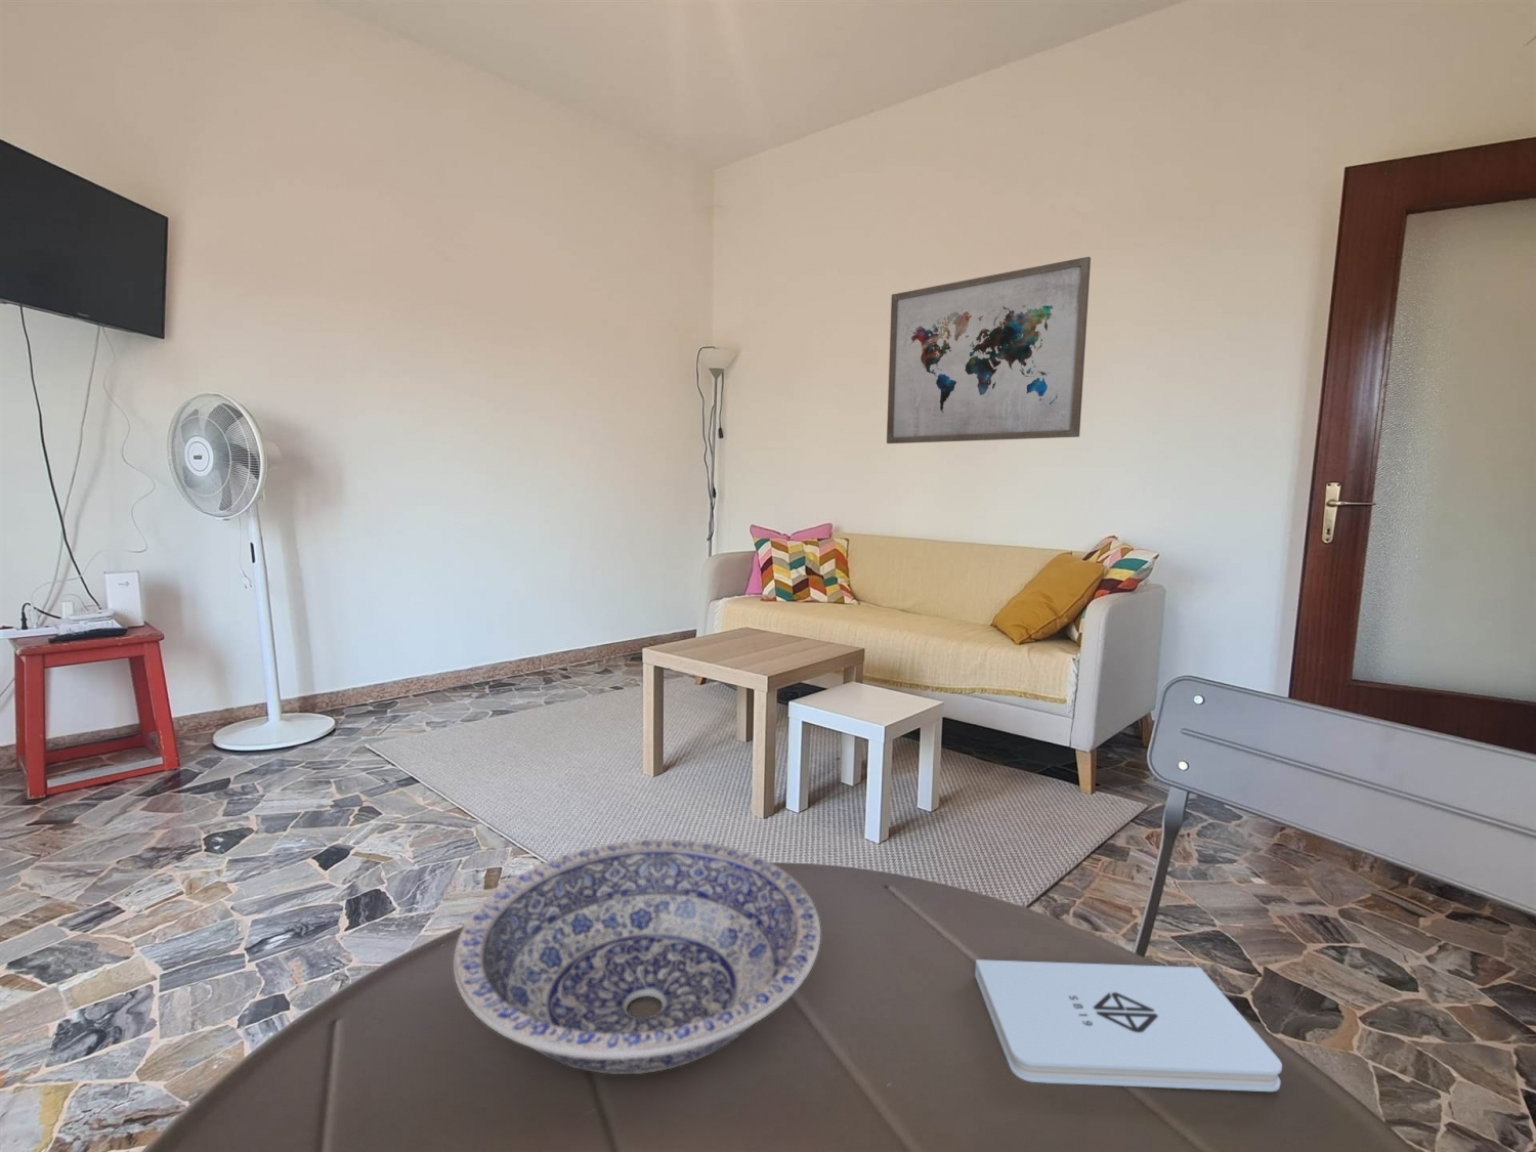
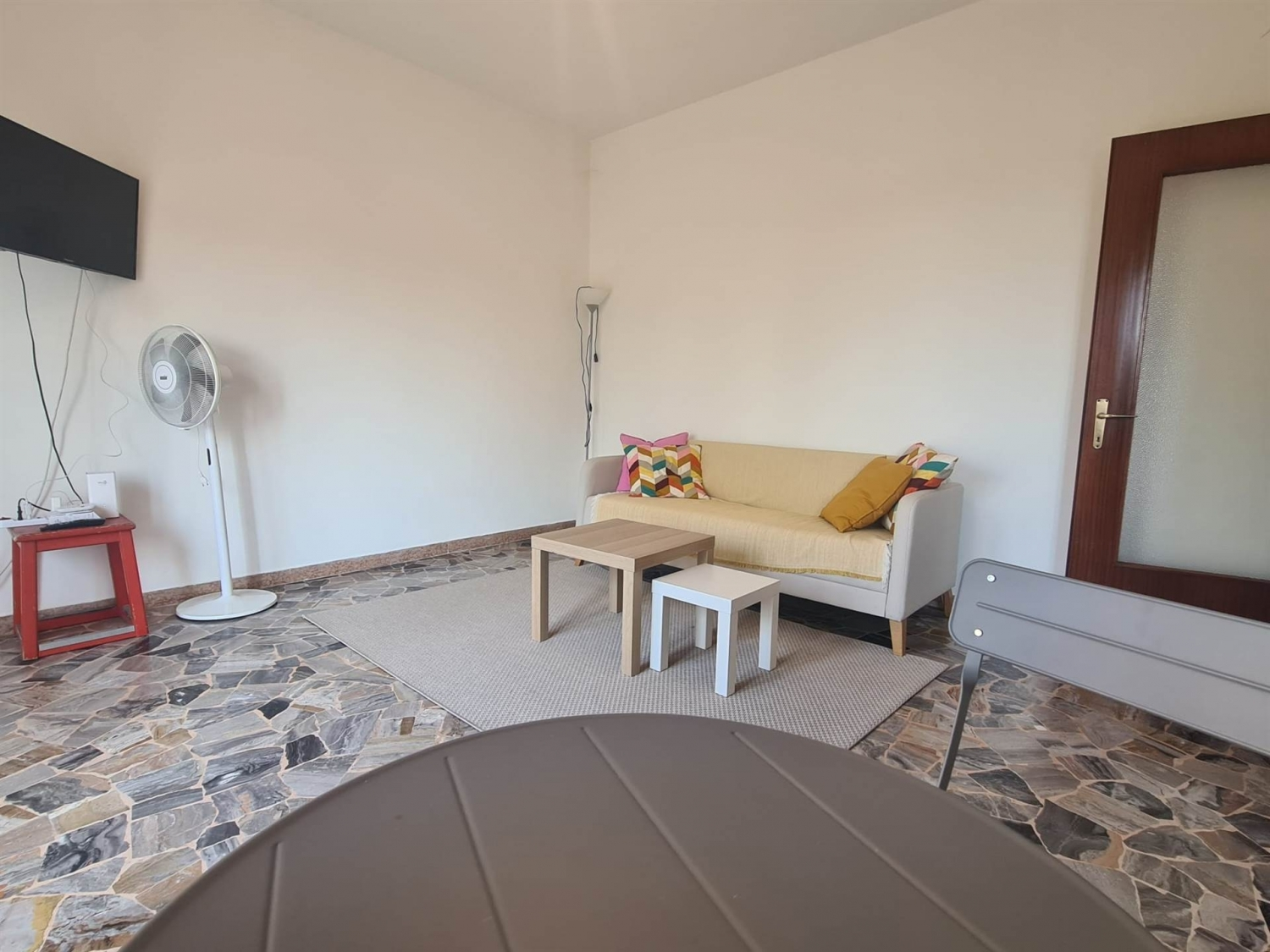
- wall art (978, 359)
- bowl (645, 964)
- notepad (1116, 1019)
